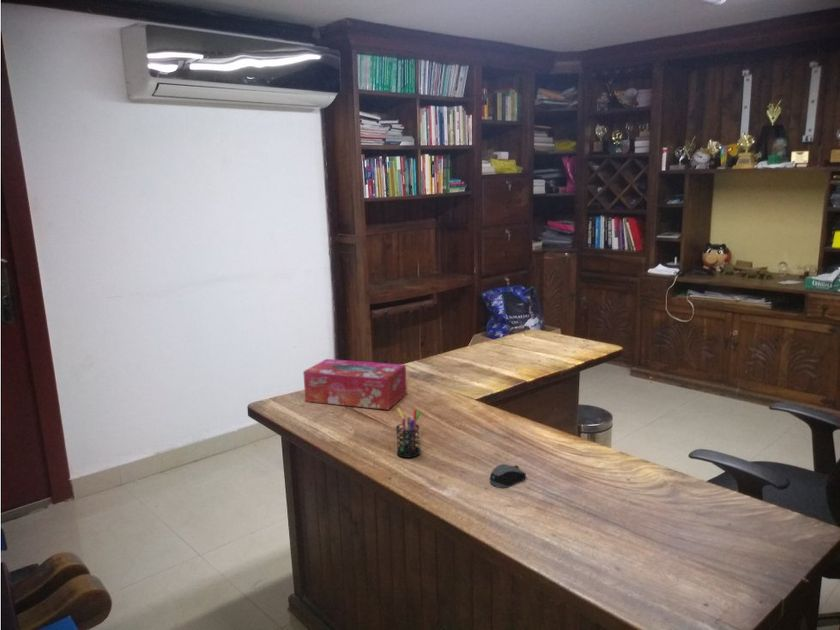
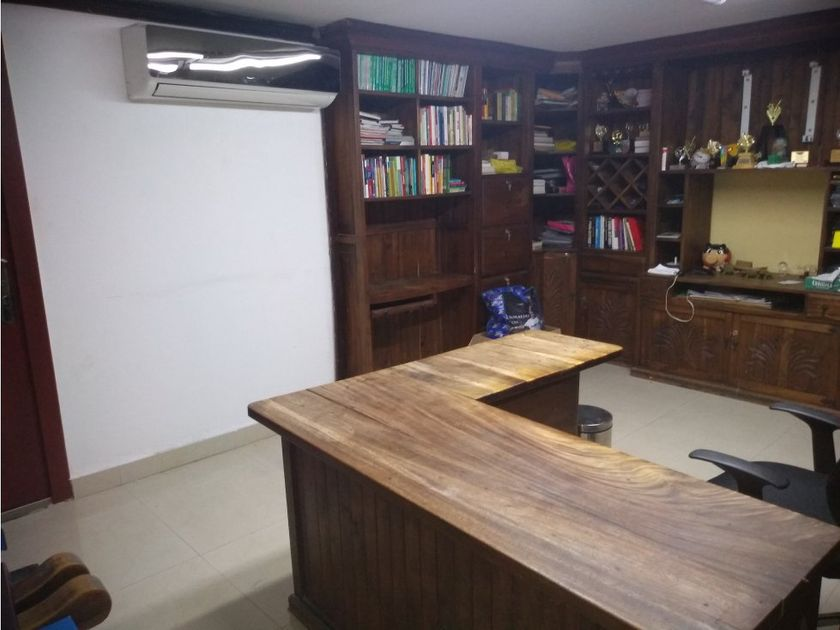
- computer mouse (507, 473)
- tissue box (355, 382)
- pen holder (410, 430)
